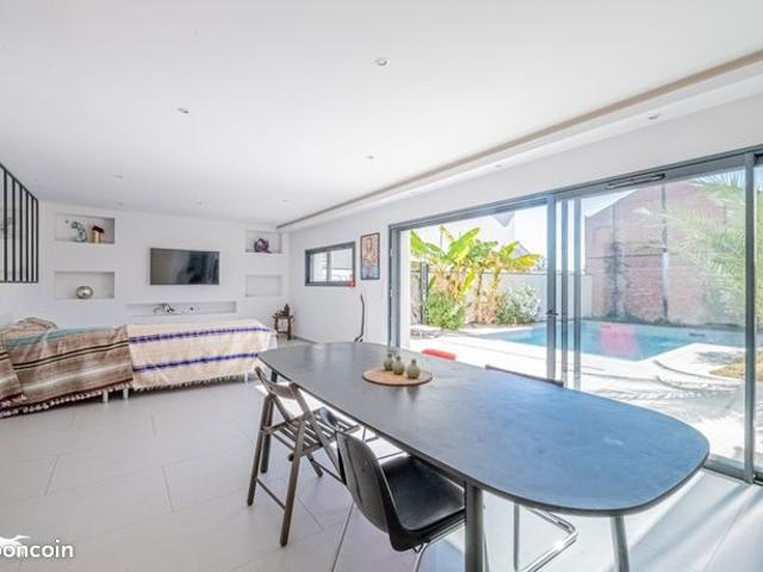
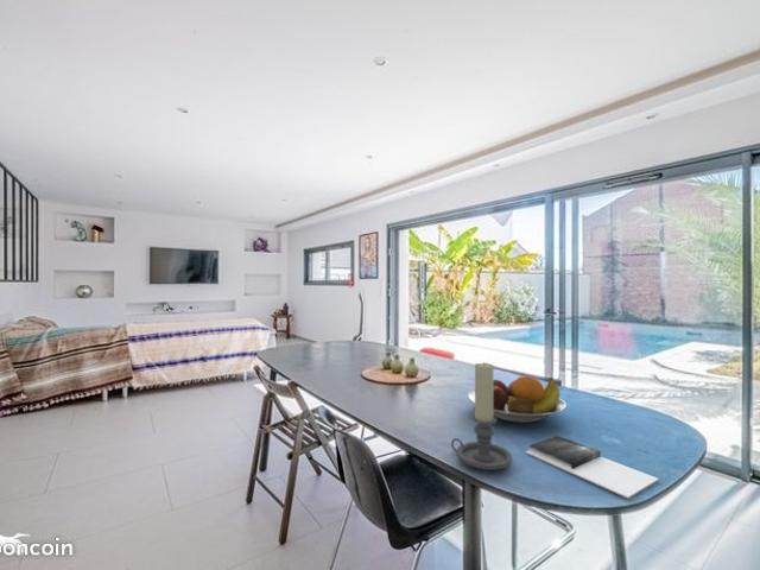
+ book (587, 461)
+ candle holder (479, 411)
+ fruit bowl (514, 394)
